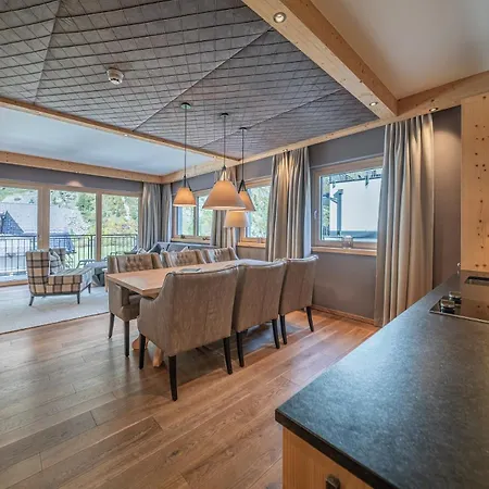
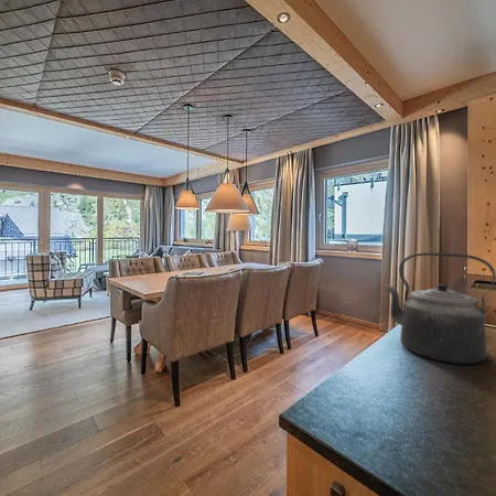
+ kettle (433, 300)
